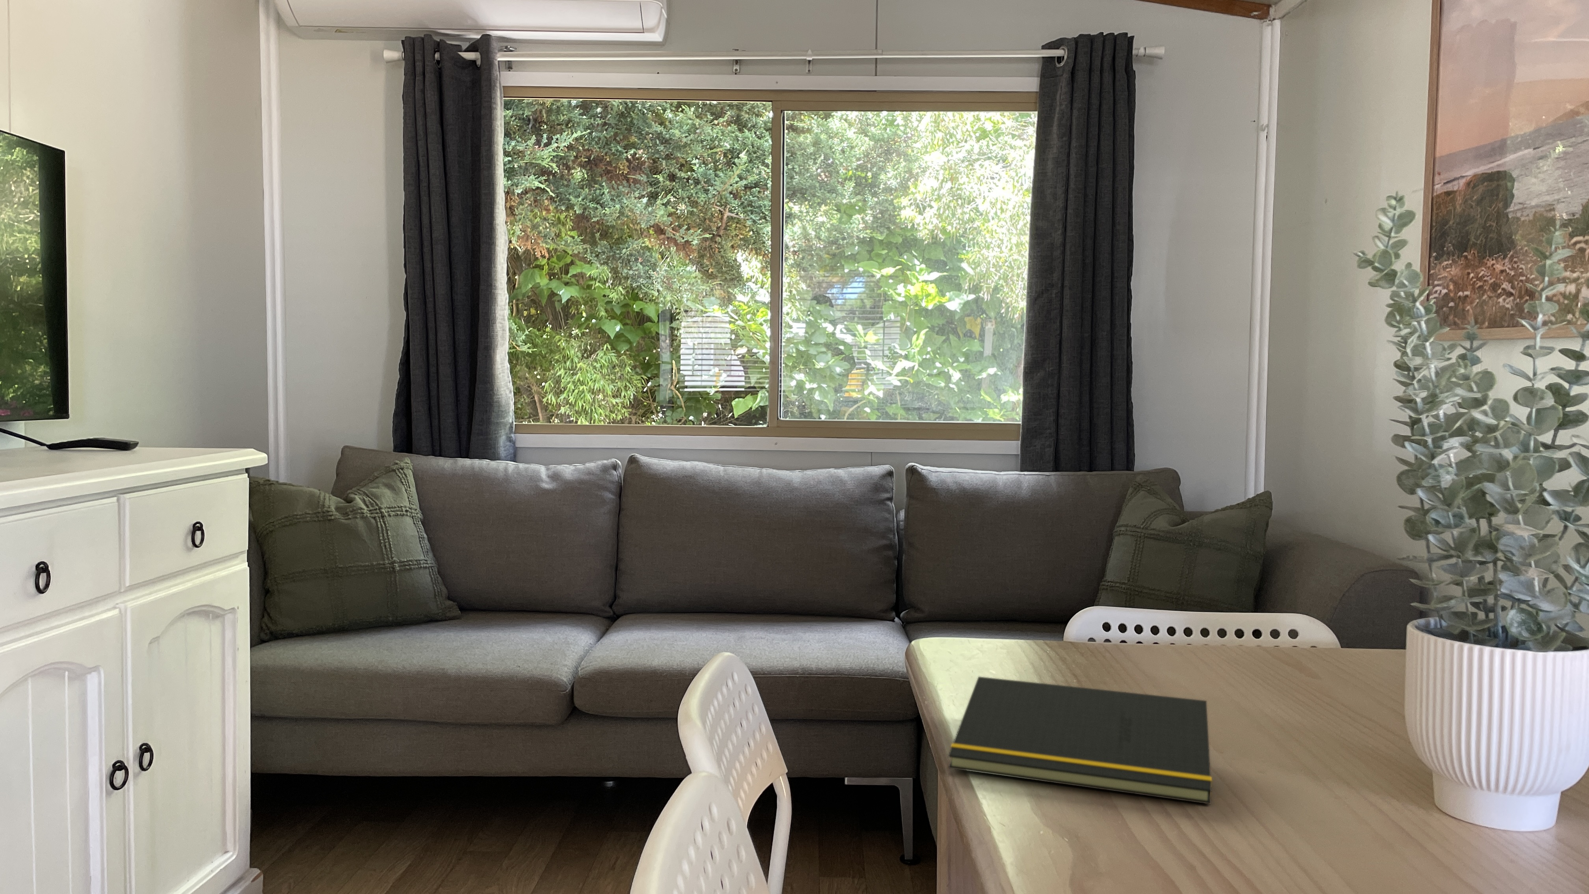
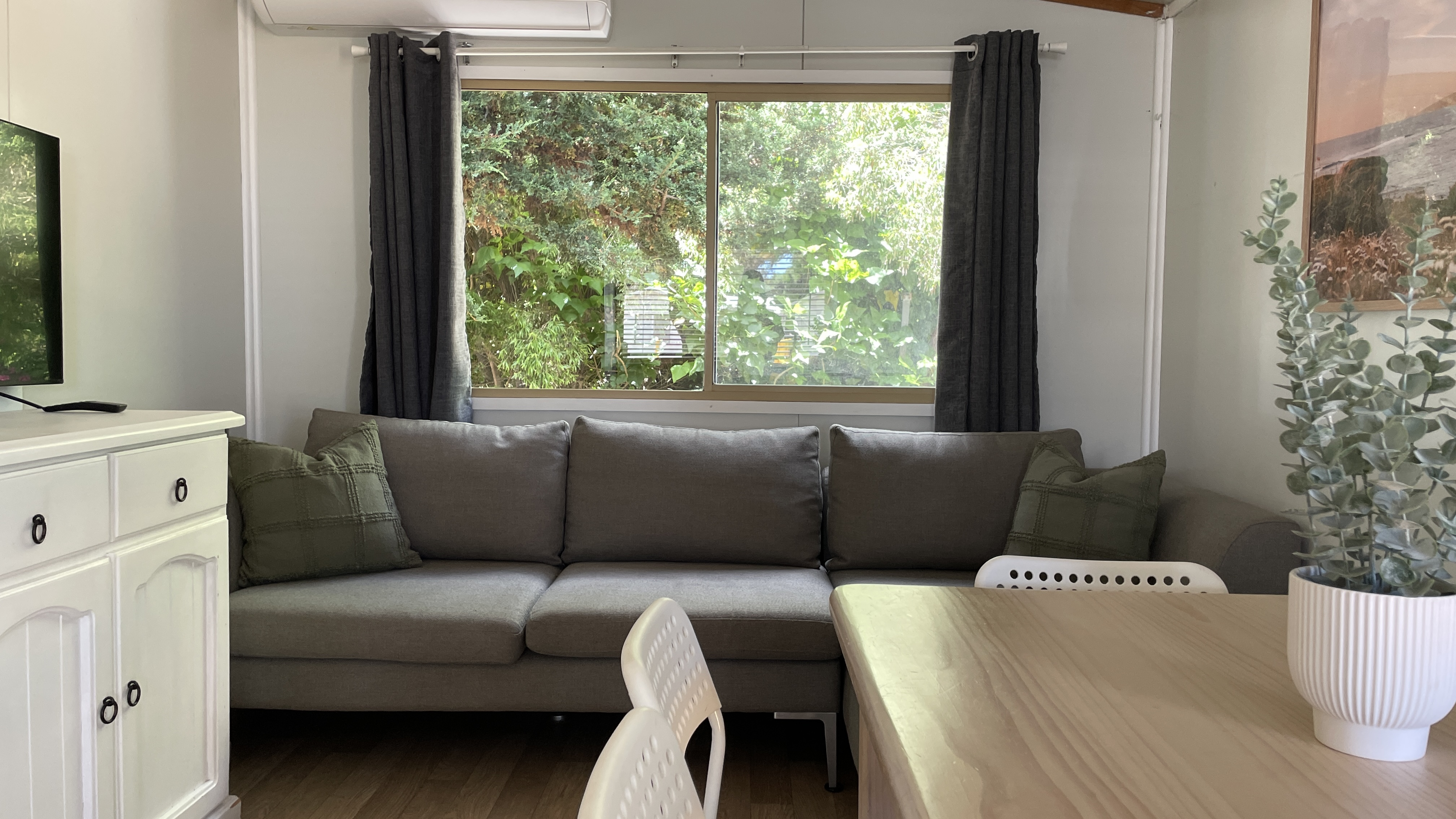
- notepad (1082, 732)
